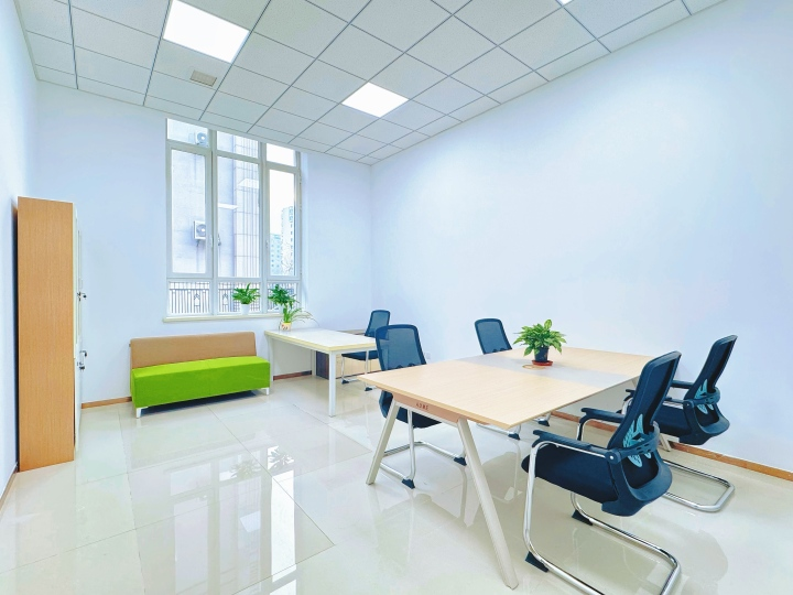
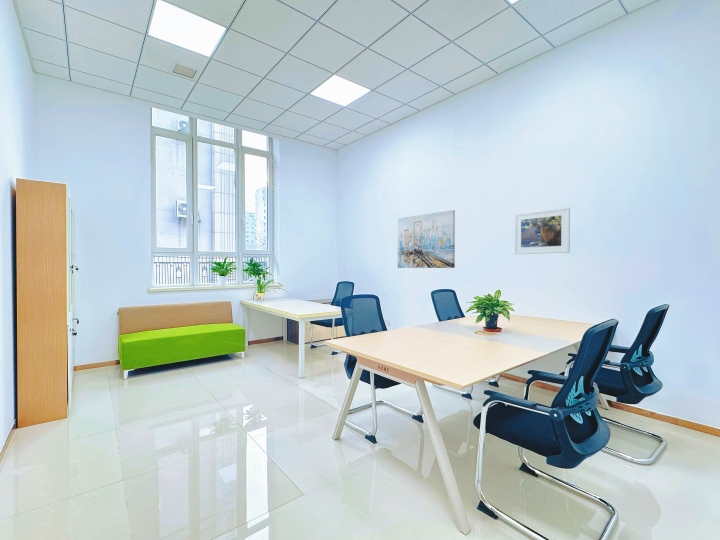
+ wall art (424, 241)
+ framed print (540, 232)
